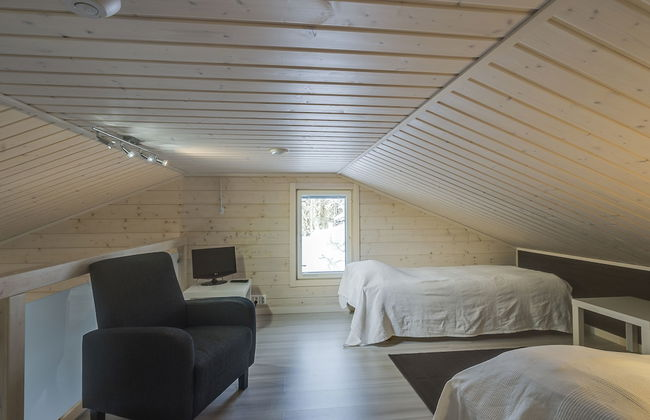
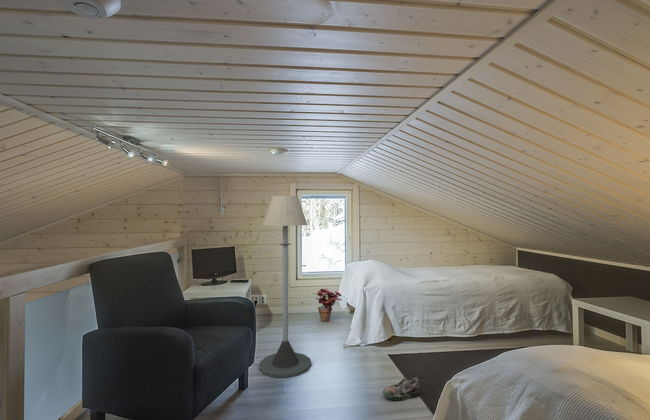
+ floor lamp (285, 280)
+ shoe (401, 388)
+ potted plant (327, 304)
